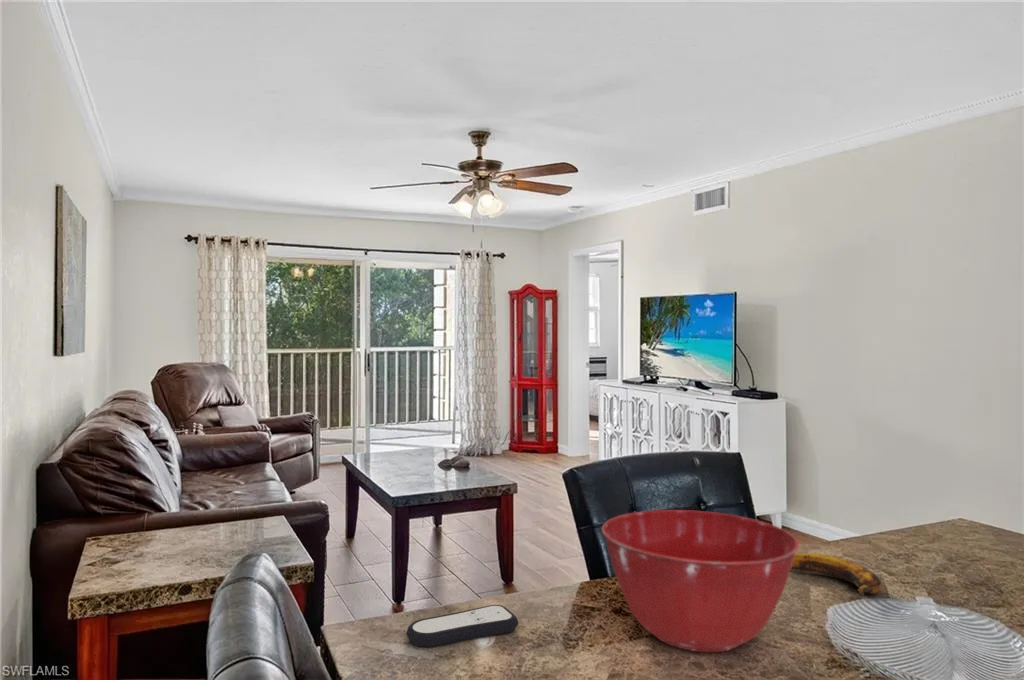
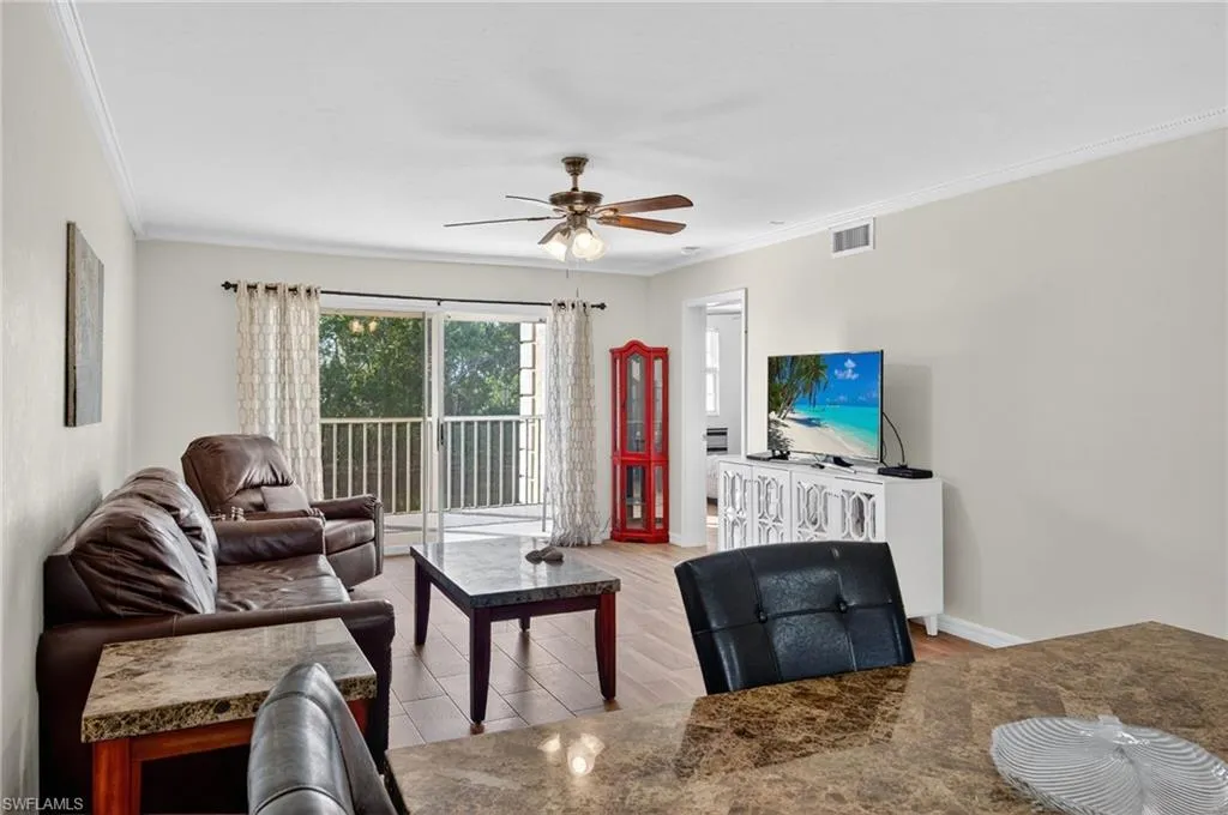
- mixing bowl (697, 581)
- banana (830, 572)
- remote control (462, 625)
